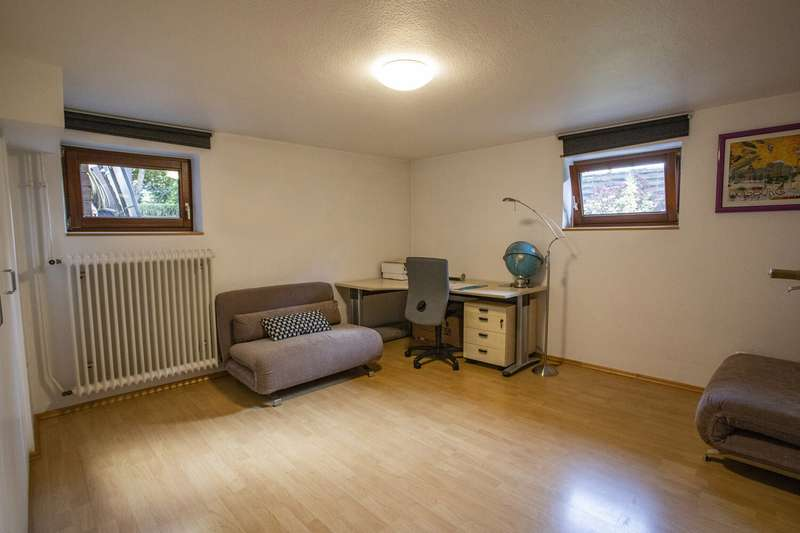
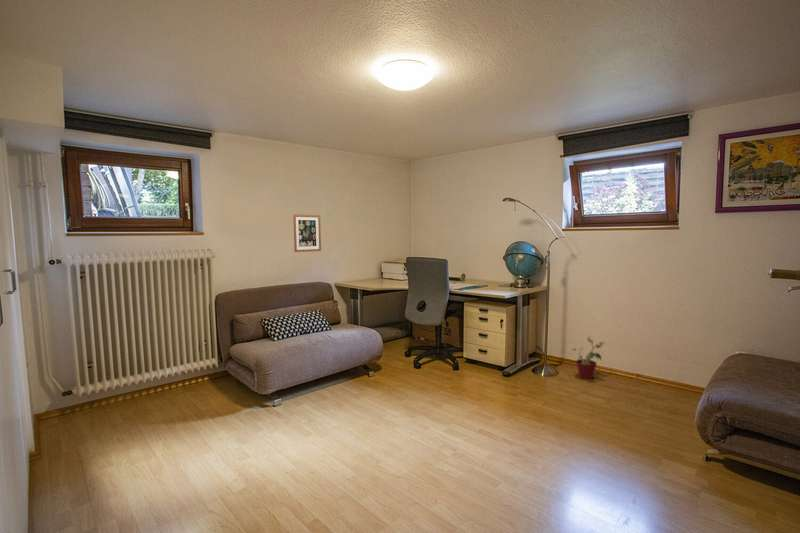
+ potted plant (590, 355)
+ wall art (307, 233)
